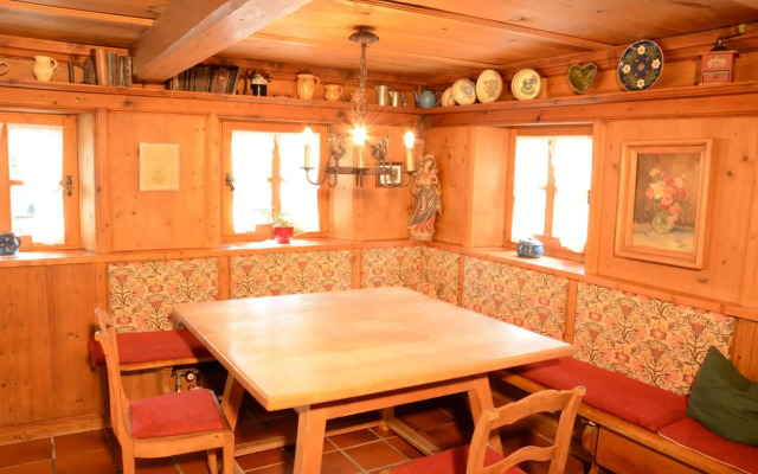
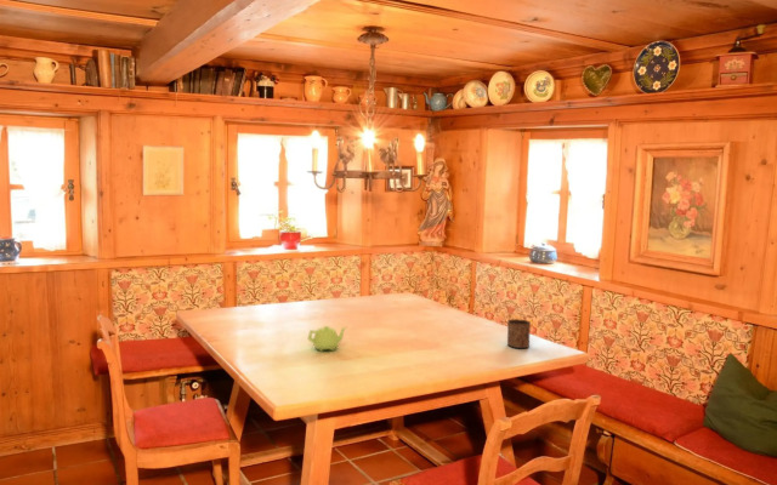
+ cup (518, 333)
+ teapot (327, 337)
